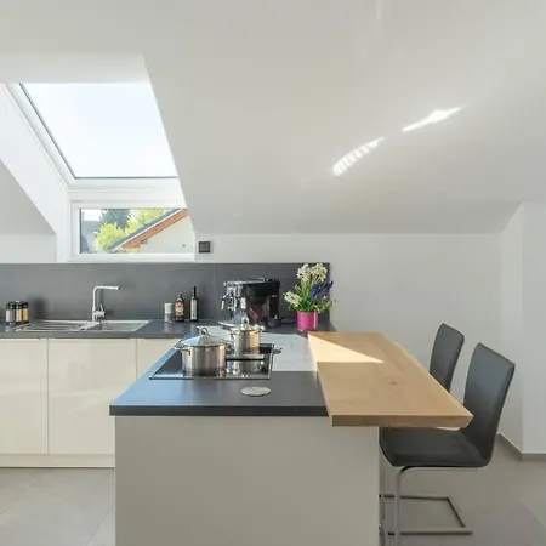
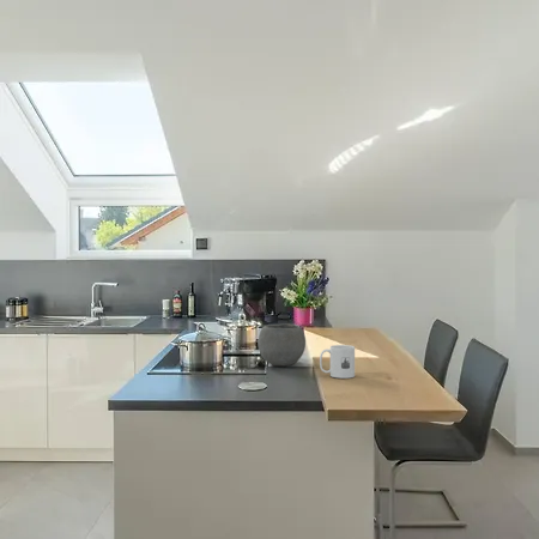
+ bowl (281, 344)
+ mug (337, 361)
